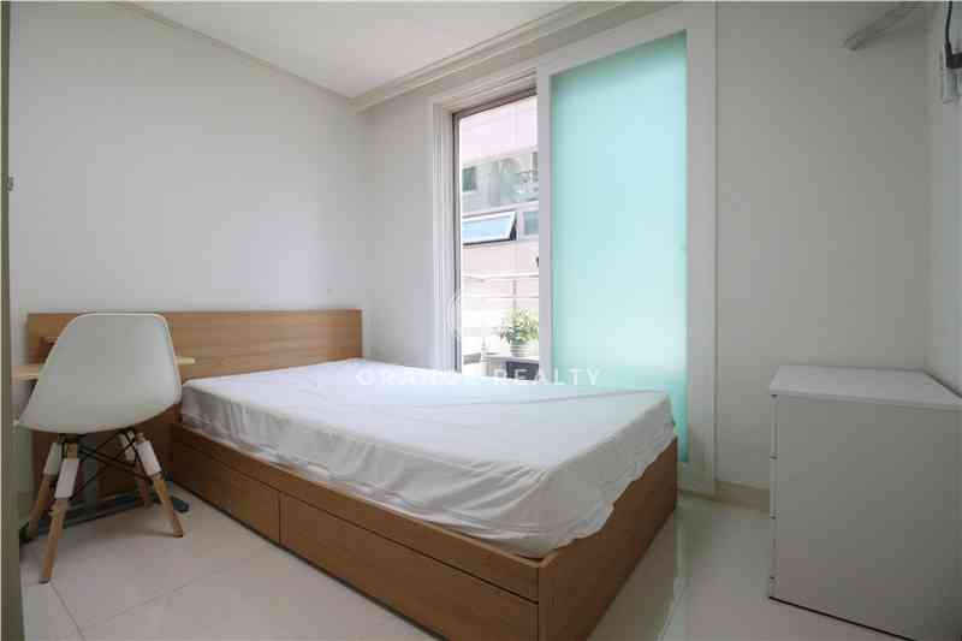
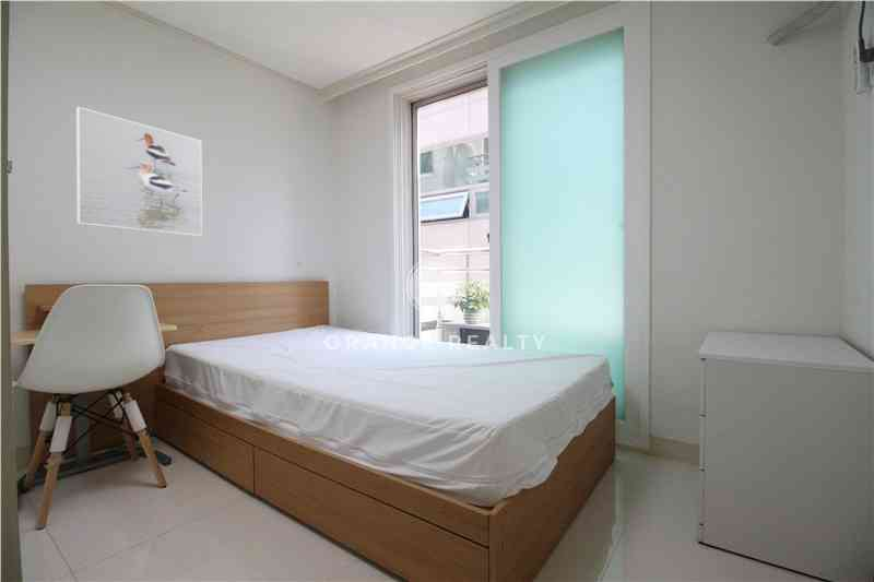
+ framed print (145, 178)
